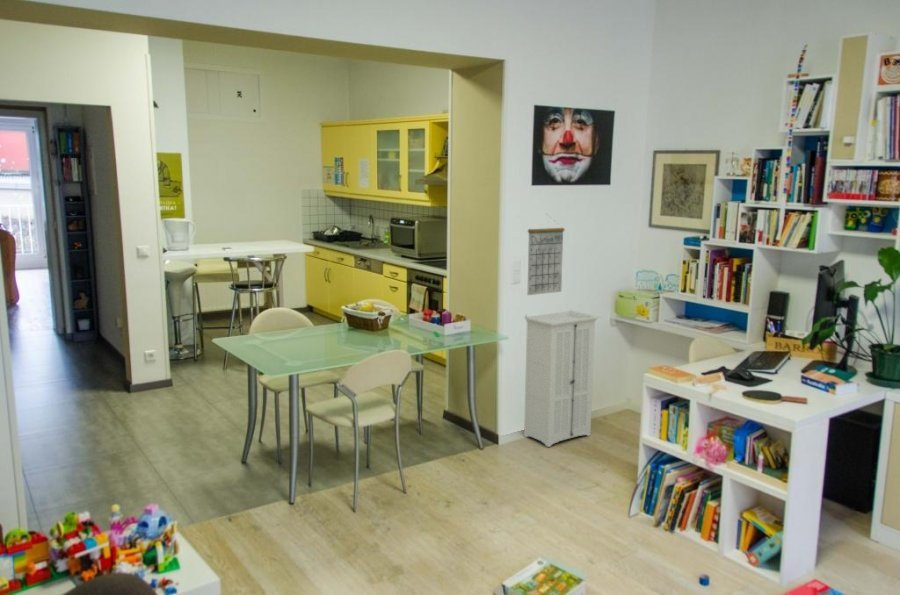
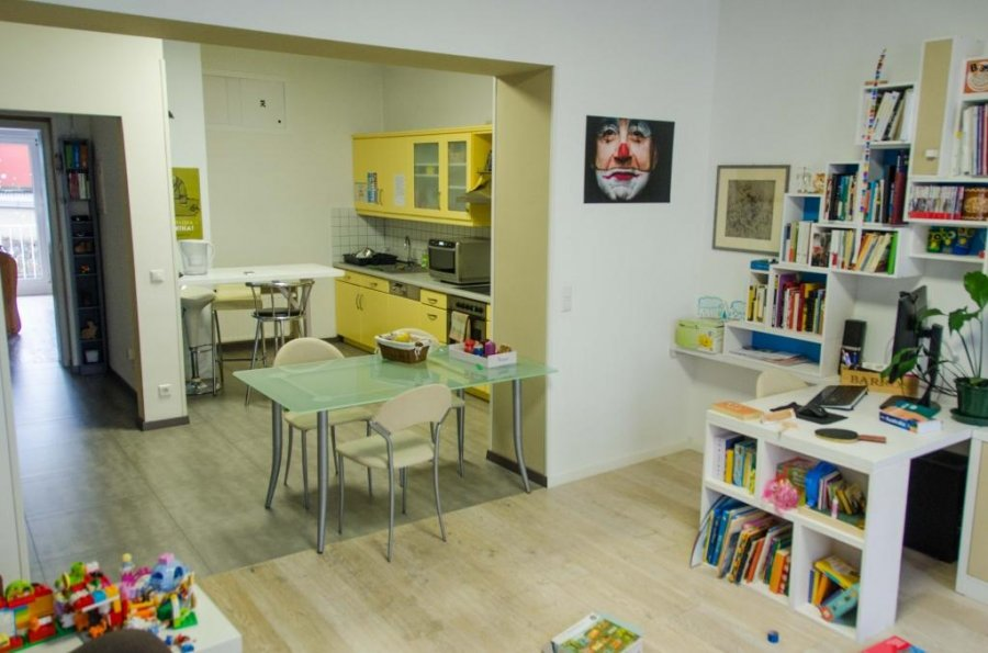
- calendar (545, 253)
- storage cabinet (560, 376)
